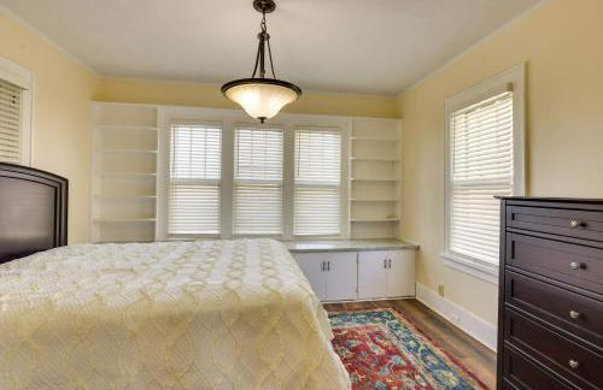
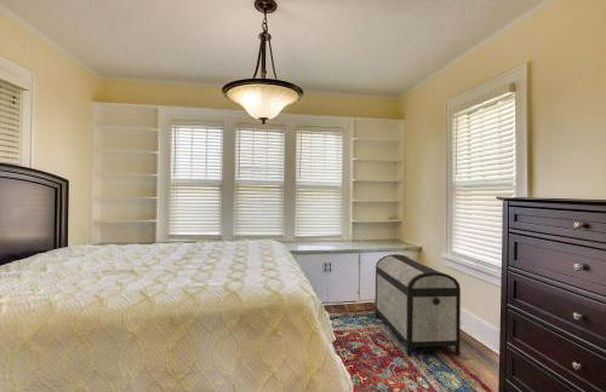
+ storage chest (412, 298)
